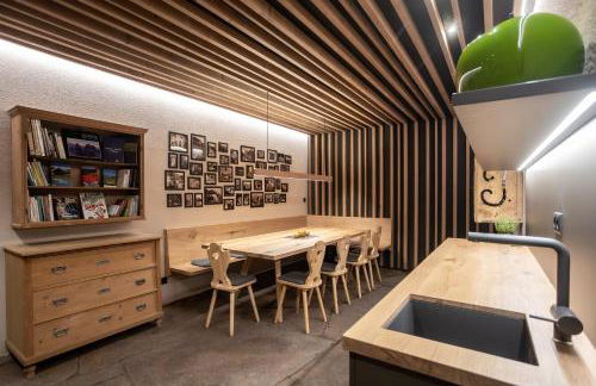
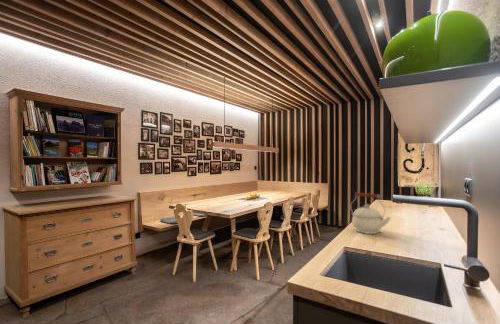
+ kettle (369, 212)
